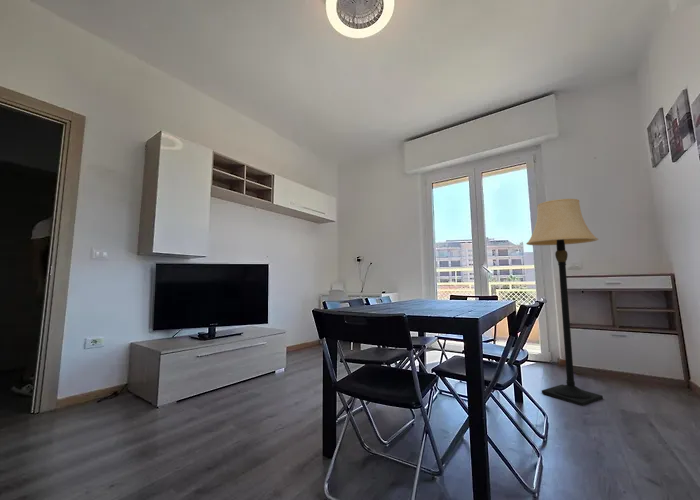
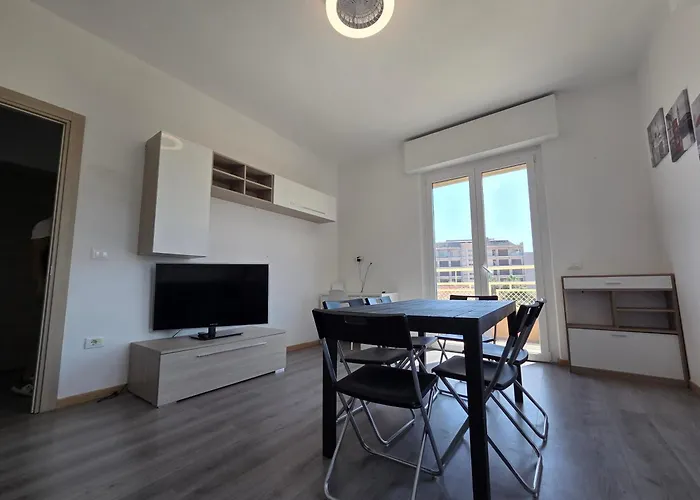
- lamp (564, 296)
